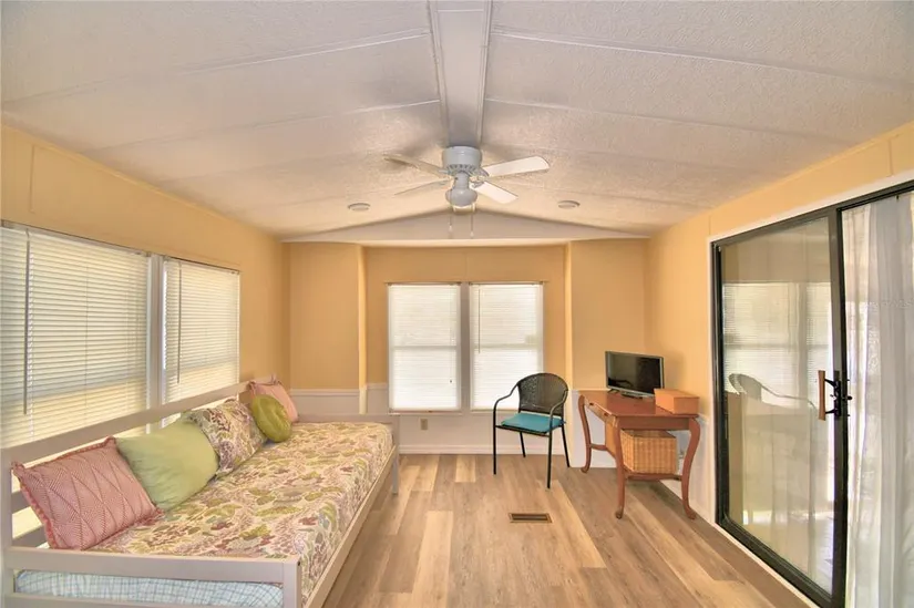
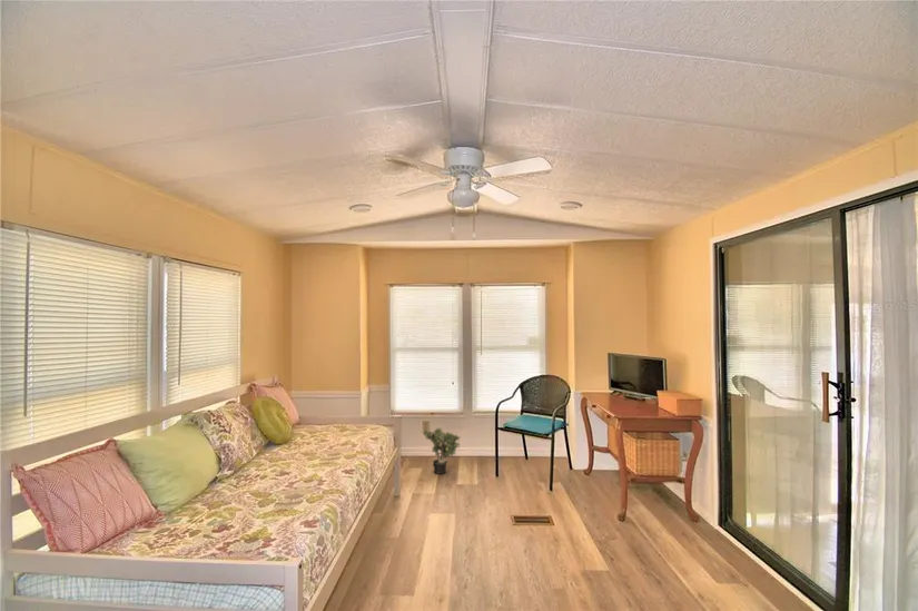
+ potted plant (441, 450)
